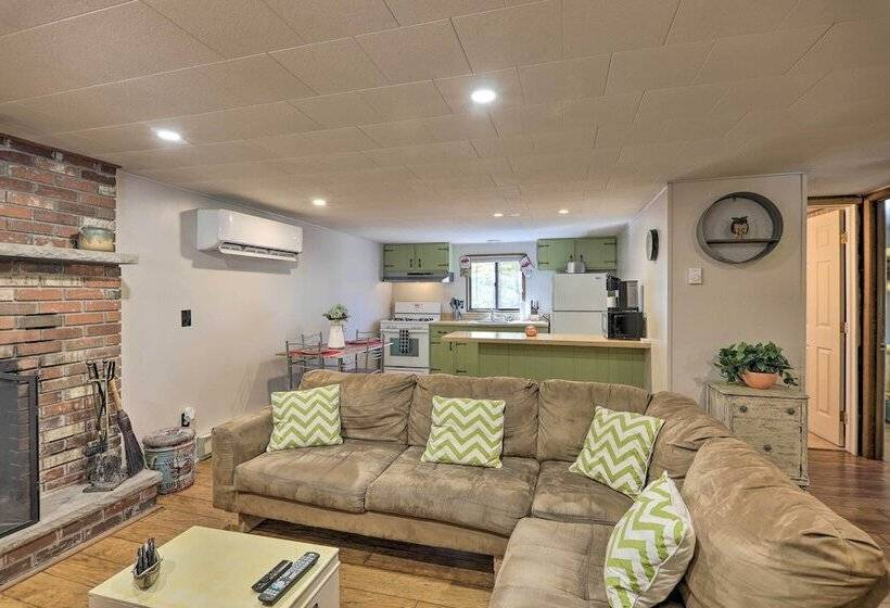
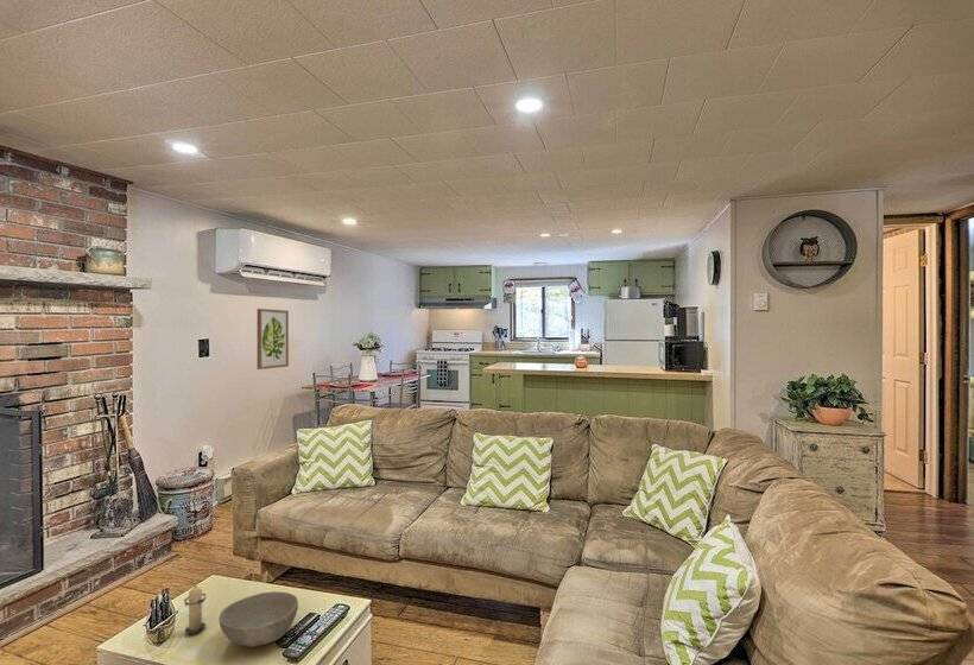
+ candle (195, 607)
+ wall art (273, 338)
+ bowl (259, 622)
